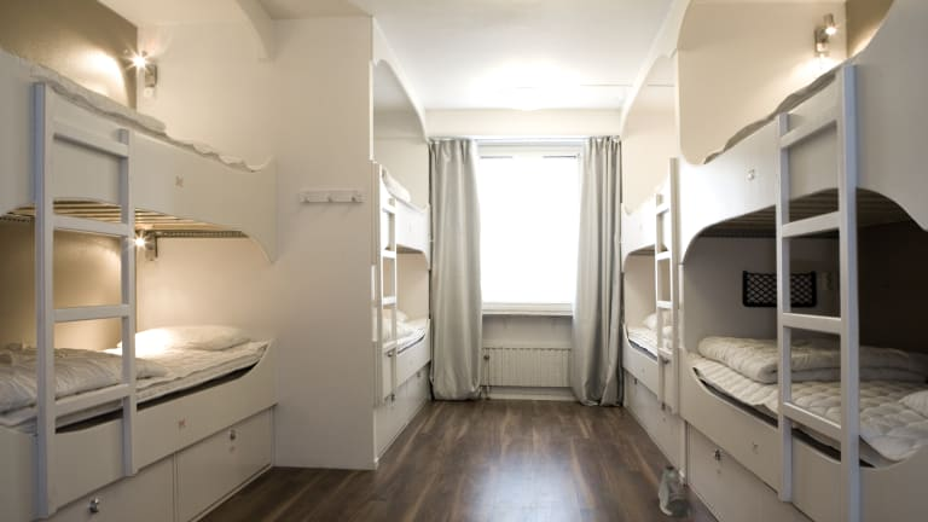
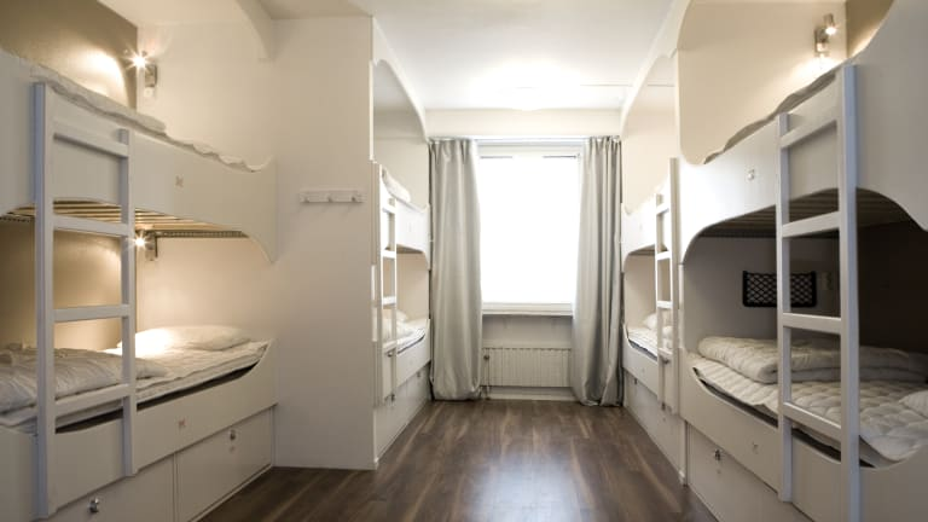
- sneaker (671, 487)
